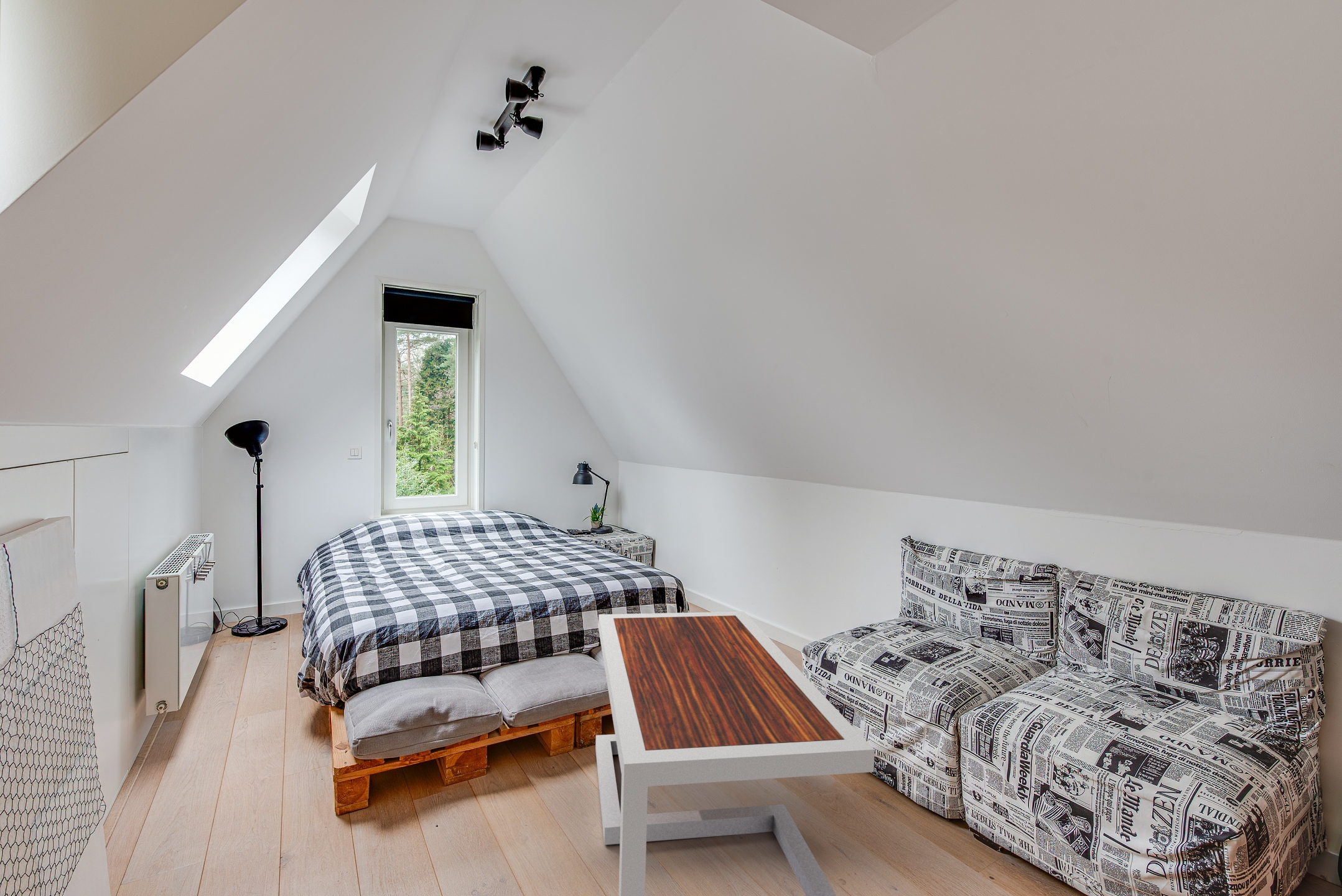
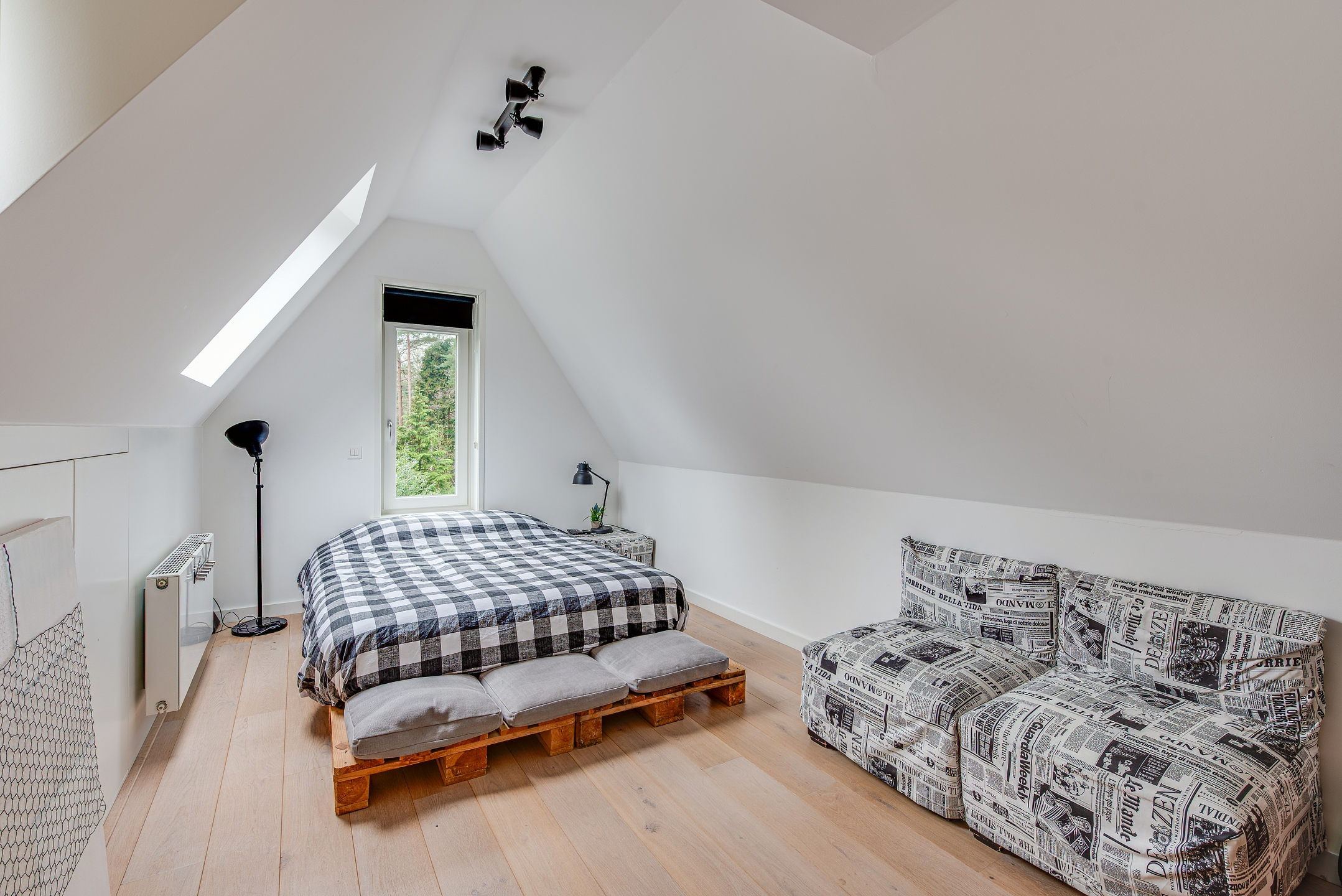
- coffee table (699, 749)
